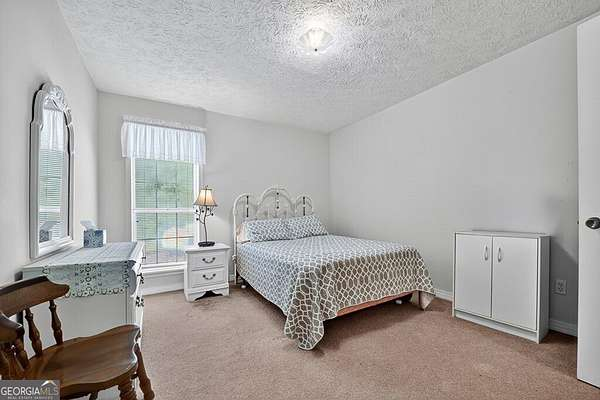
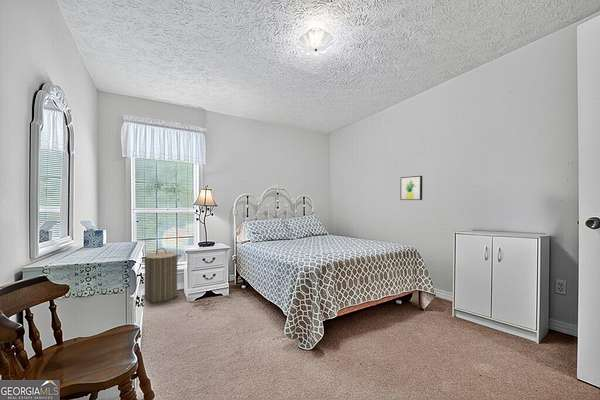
+ laundry hamper (161, 272)
+ wall art (411, 188)
